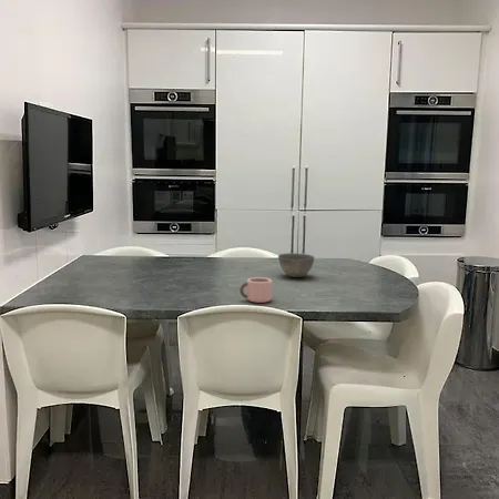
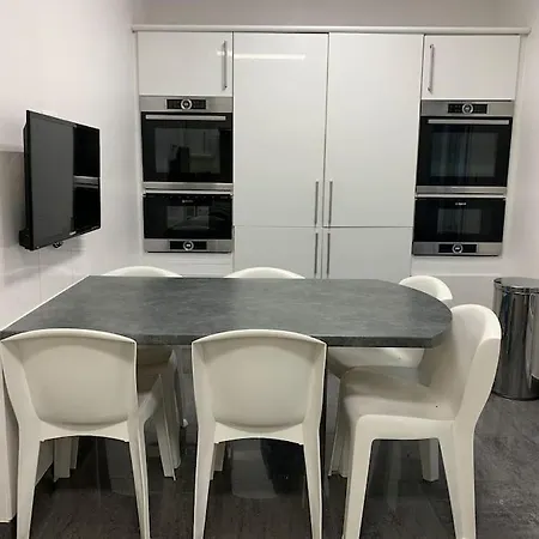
- bowl (295, 266)
- mug (255, 289)
